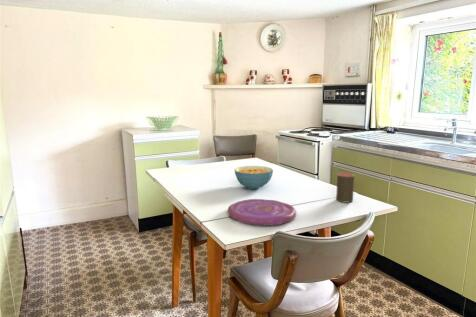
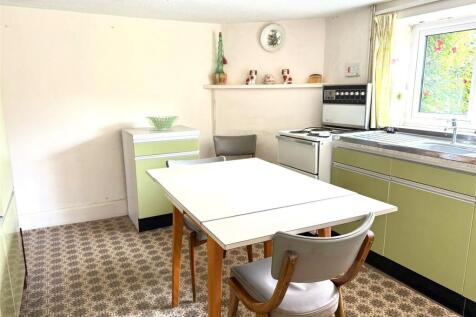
- cereal bowl (253, 178)
- plate (261, 210)
- cup (345, 187)
